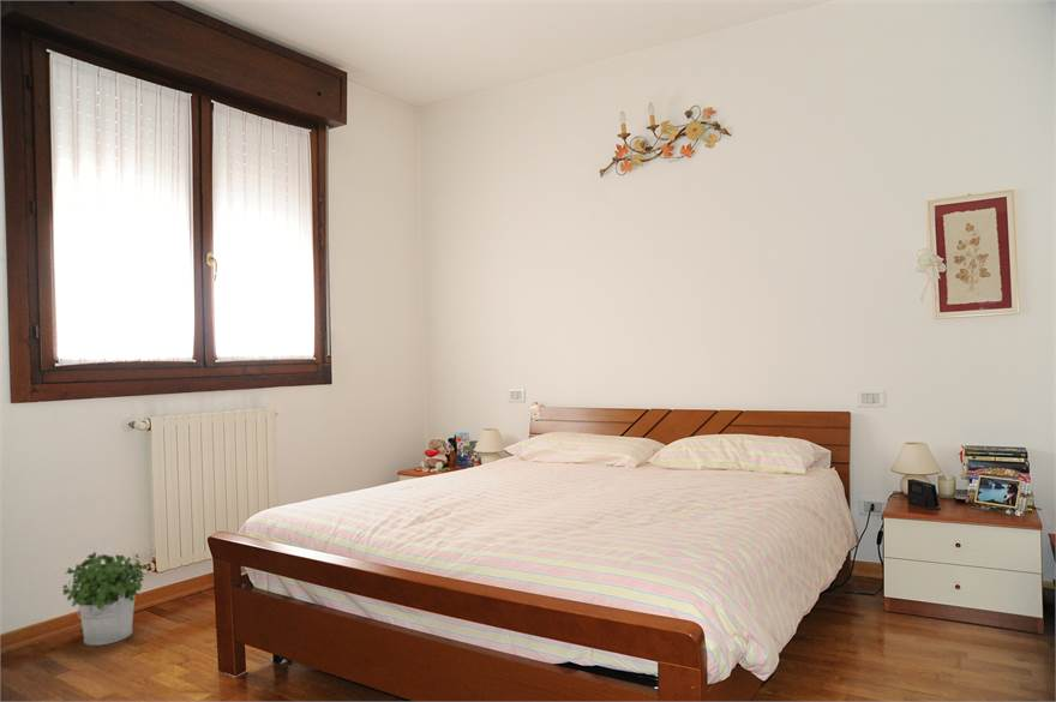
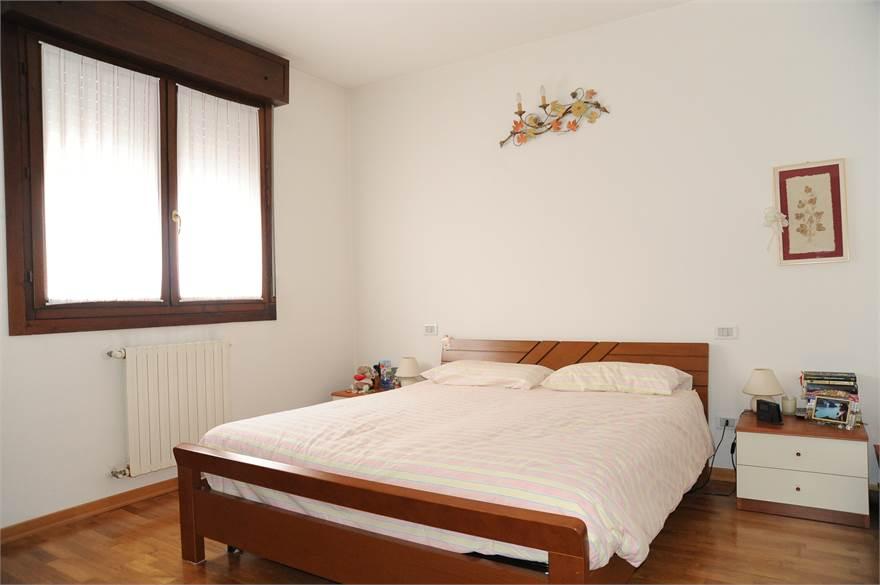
- potted plant (104, 595)
